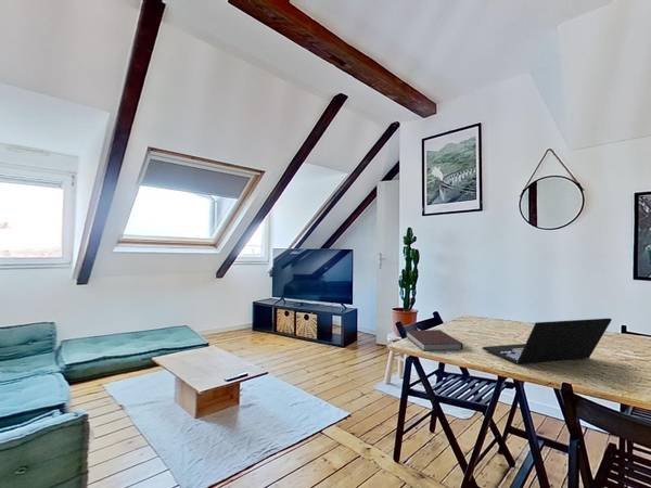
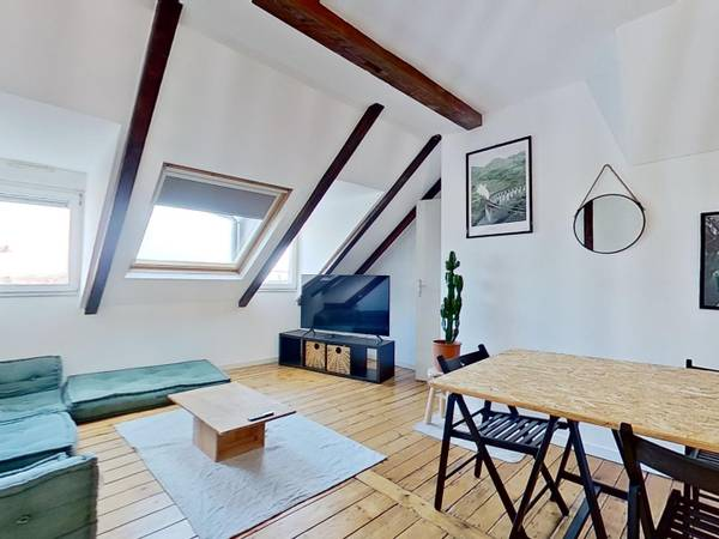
- notebook (432, 339)
- laptop (541, 334)
